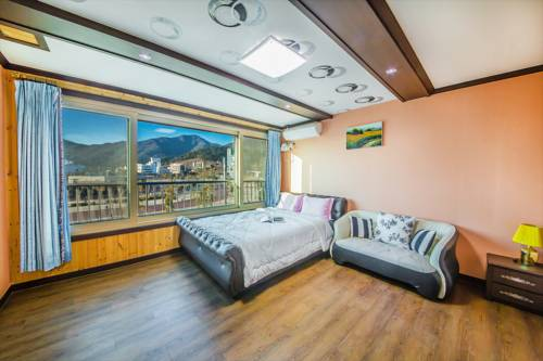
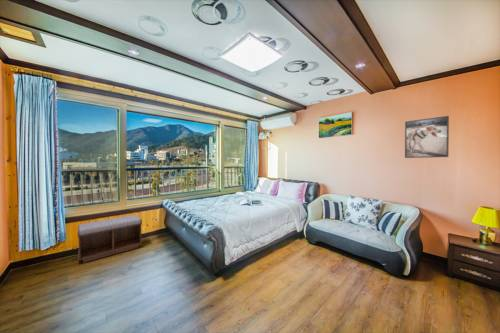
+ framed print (425, 138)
+ bench (111, 235)
